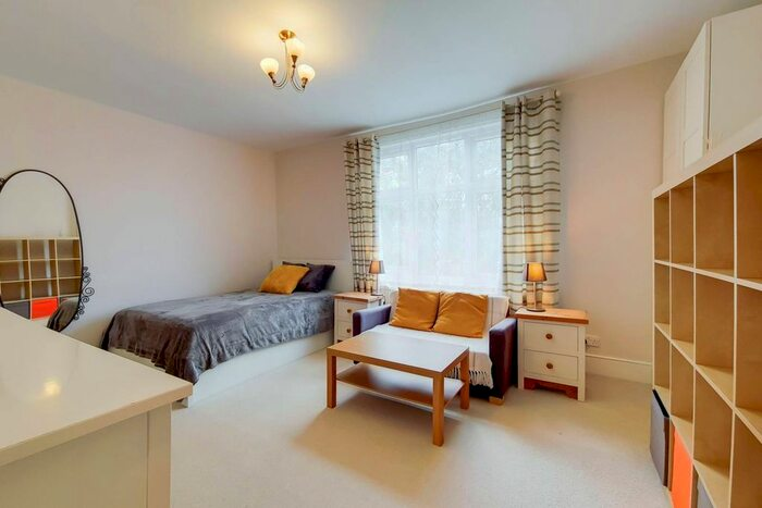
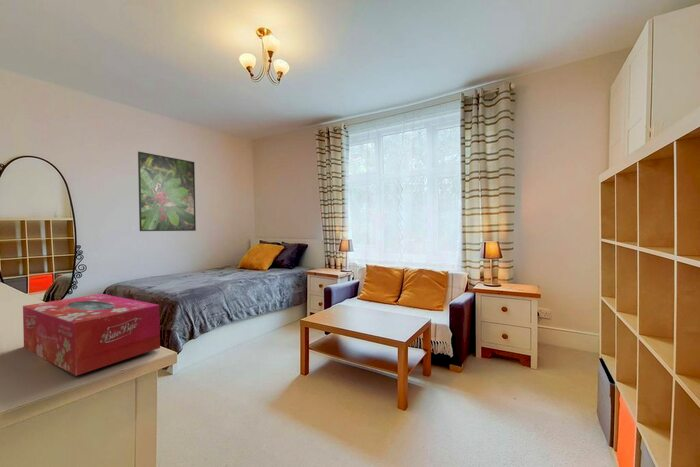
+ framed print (168, 194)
+ tissue box (91, 326)
